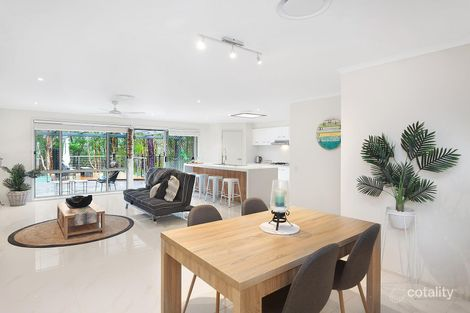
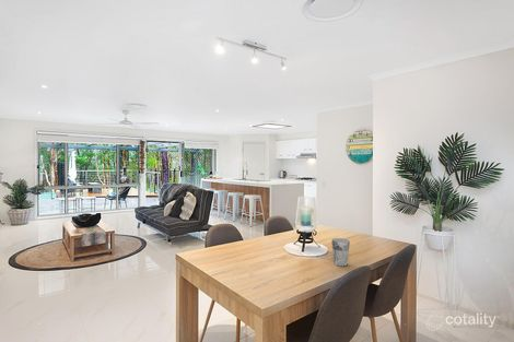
+ cup (340, 251)
